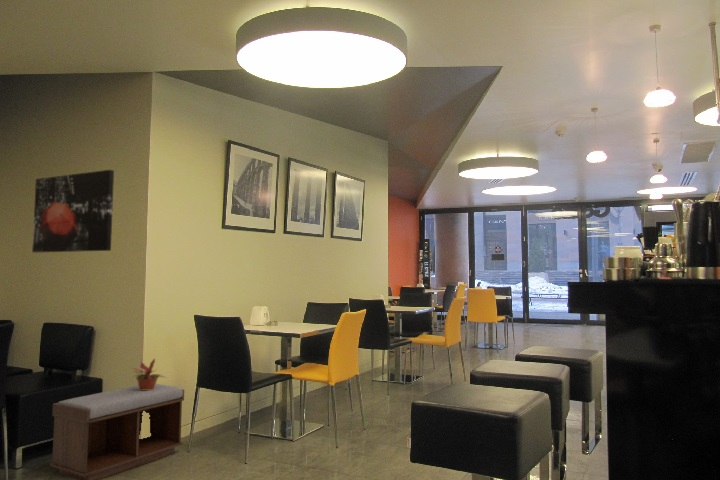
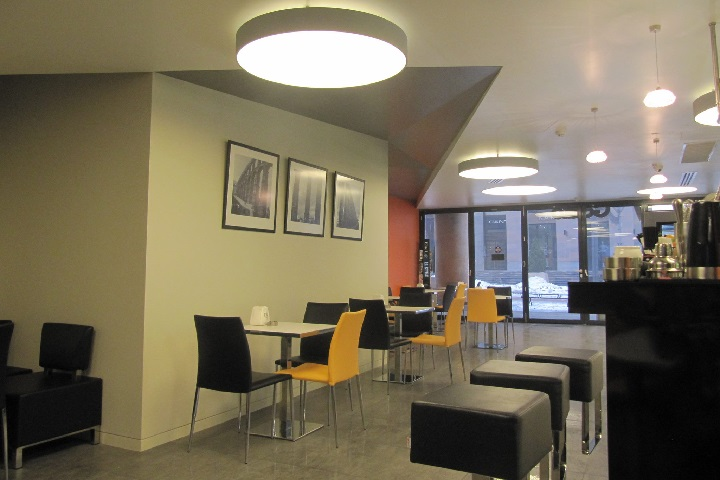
- potted plant (147, 373)
- bench (122, 427)
- wall art (71, 213)
